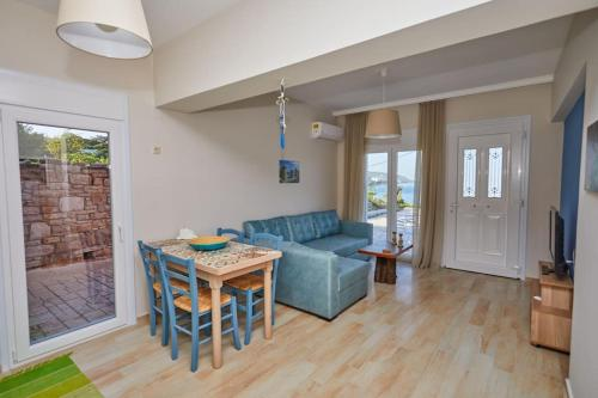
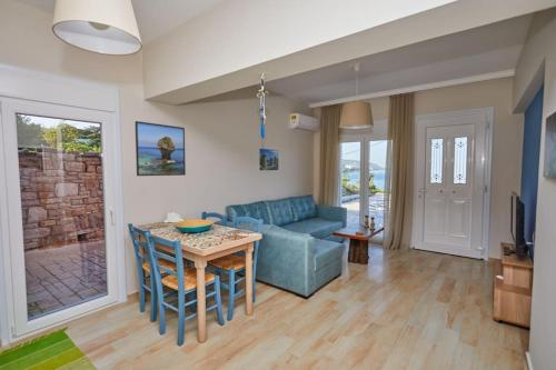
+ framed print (161, 150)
